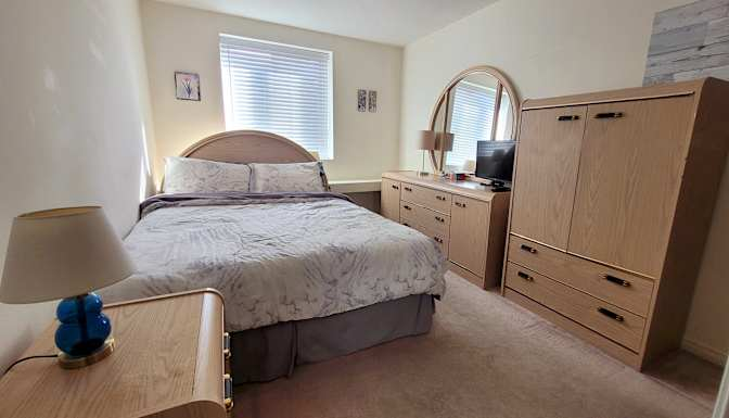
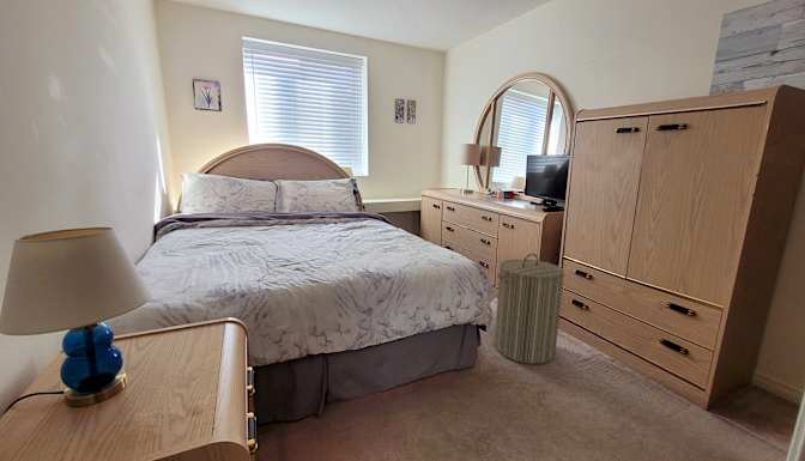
+ laundry hamper (527, 302)
